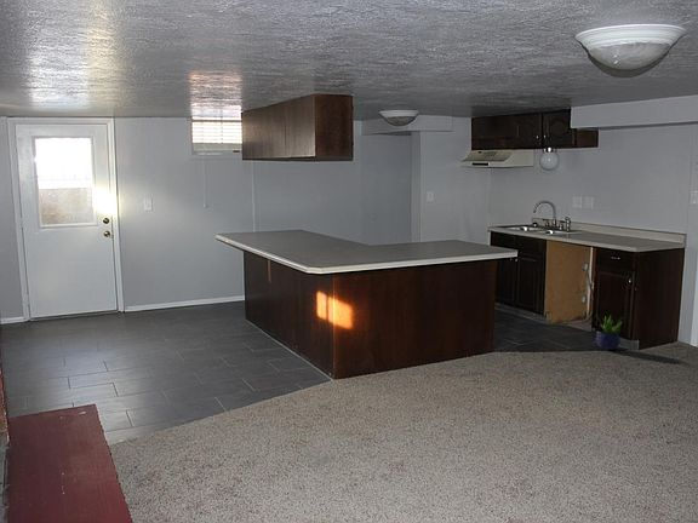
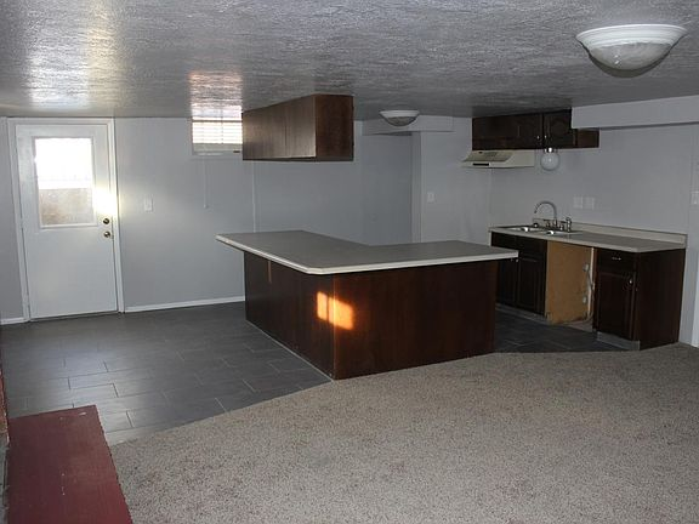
- potted plant (611, 331)
